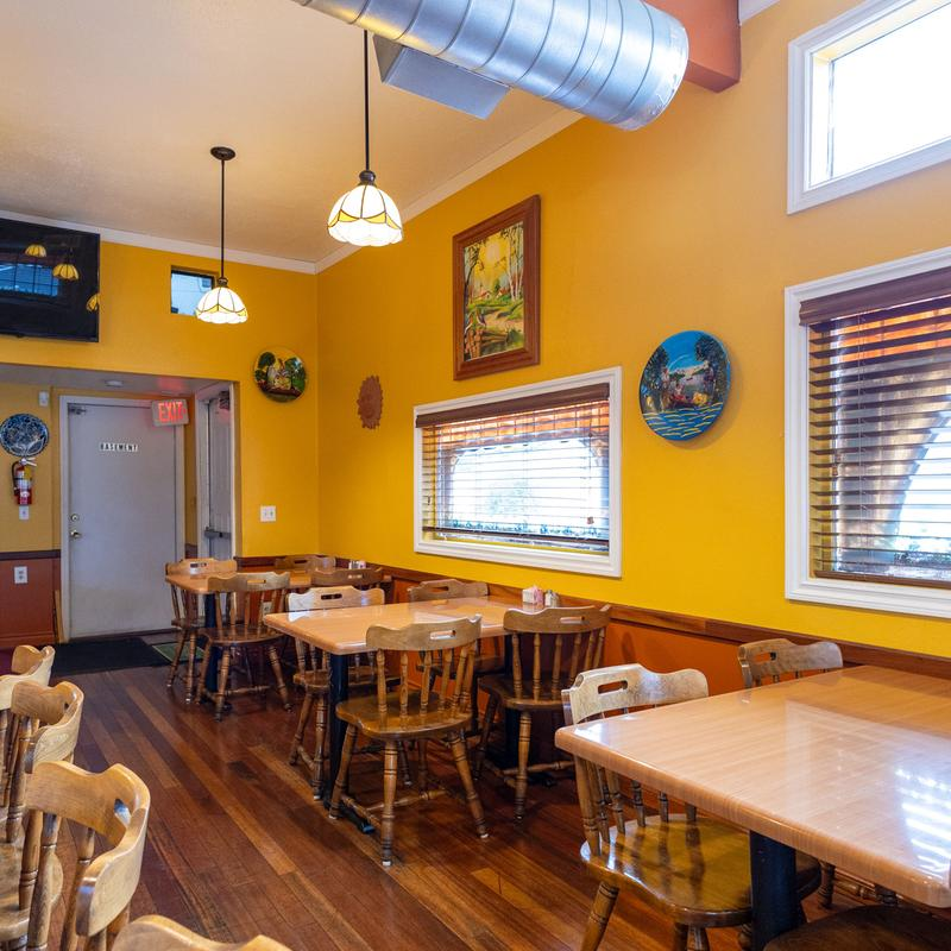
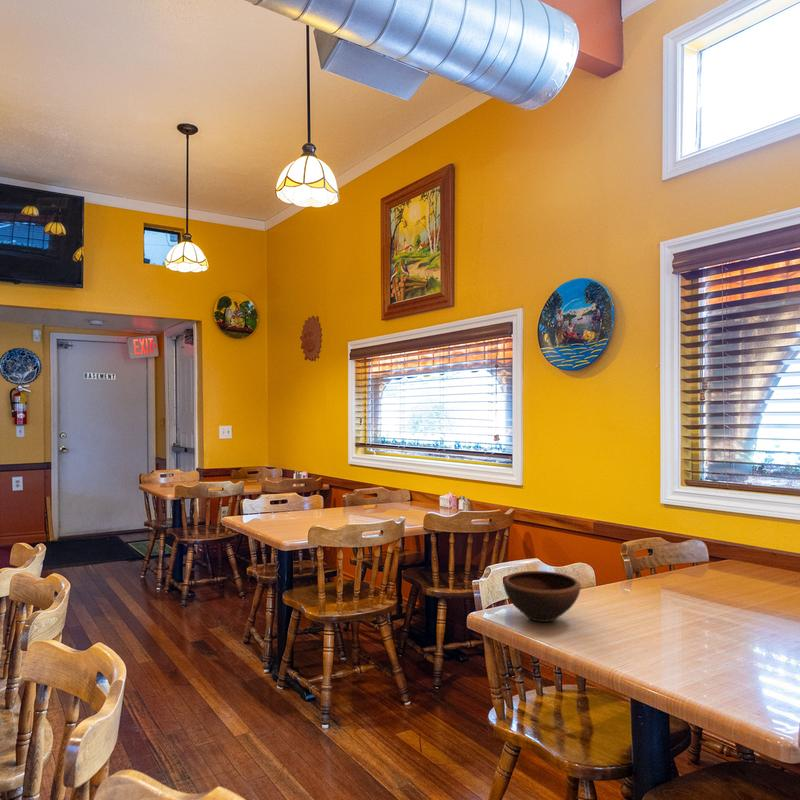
+ bowl (541, 599)
